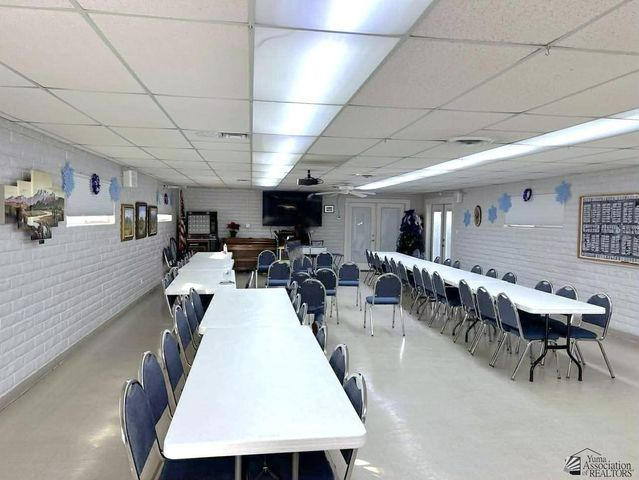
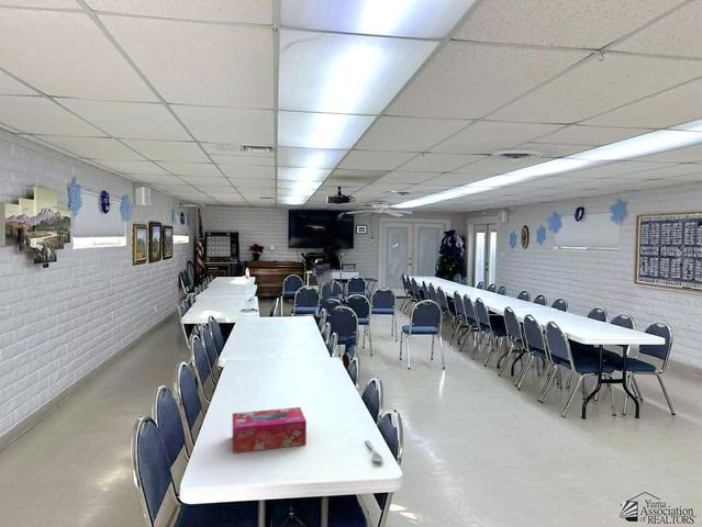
+ tissue box (268, 428)
+ spoon (372, 449)
